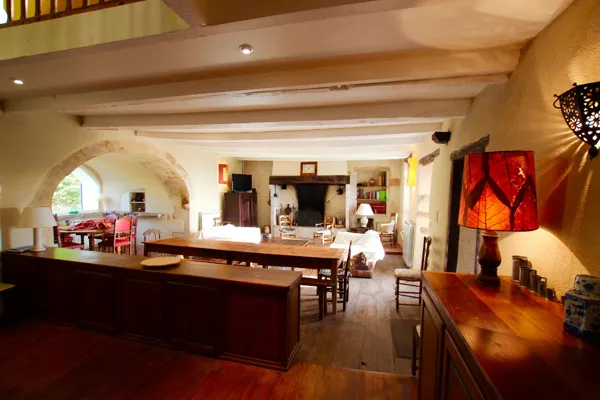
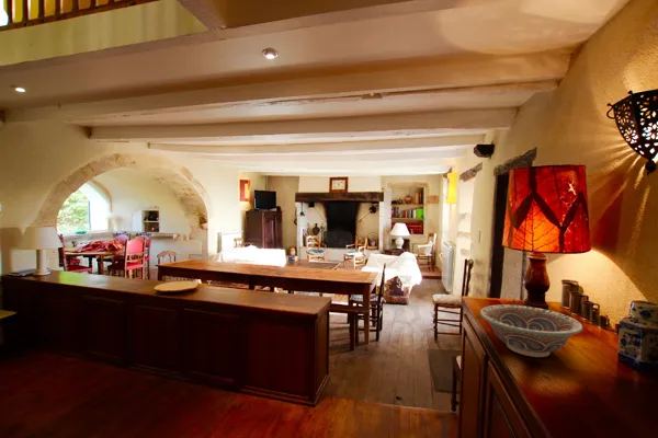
+ decorative bowl (526, 332)
